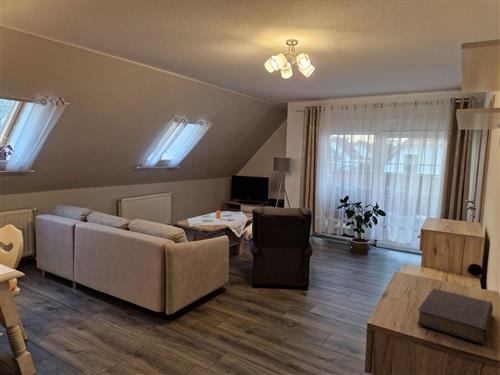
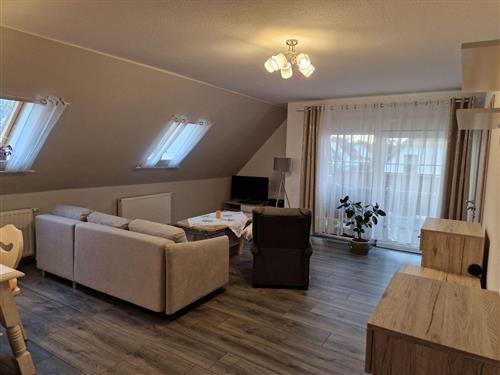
- book (456, 312)
